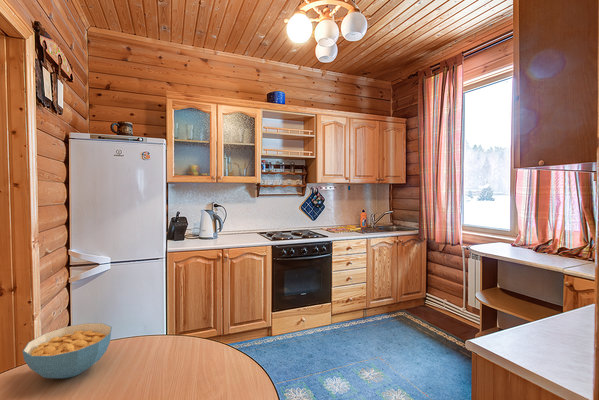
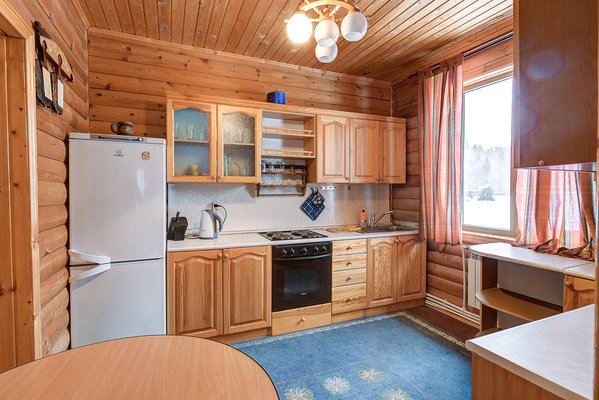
- cereal bowl (71, 355)
